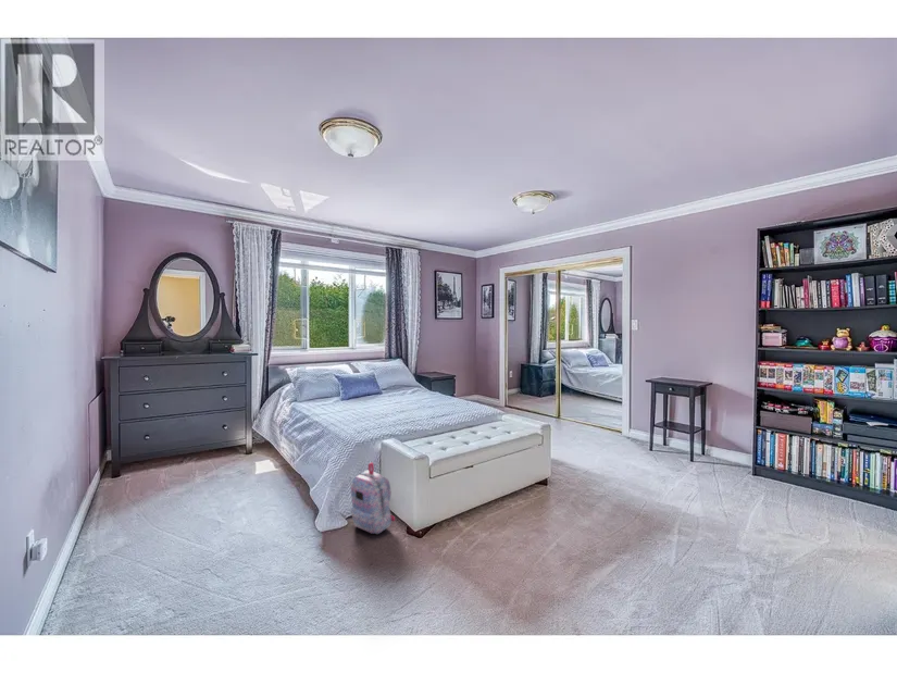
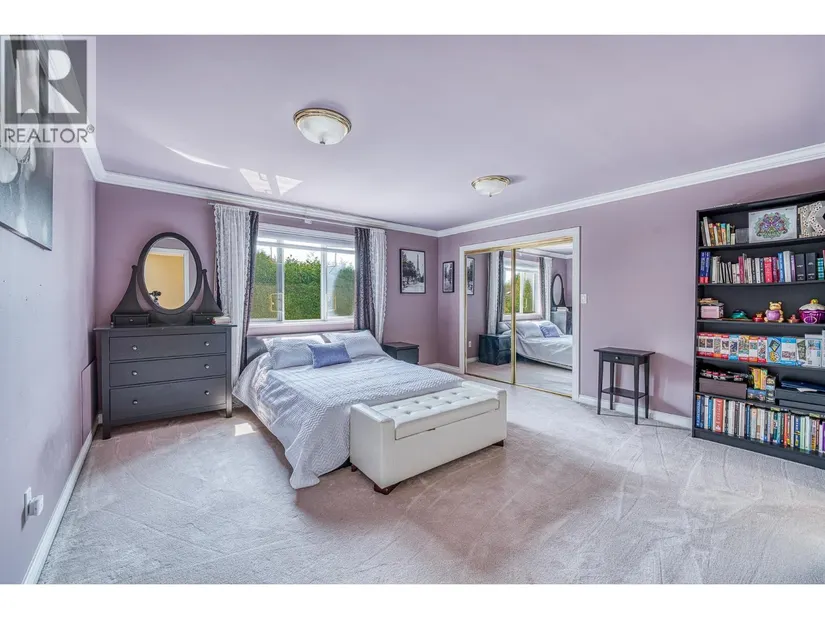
- backpack (373, 495)
